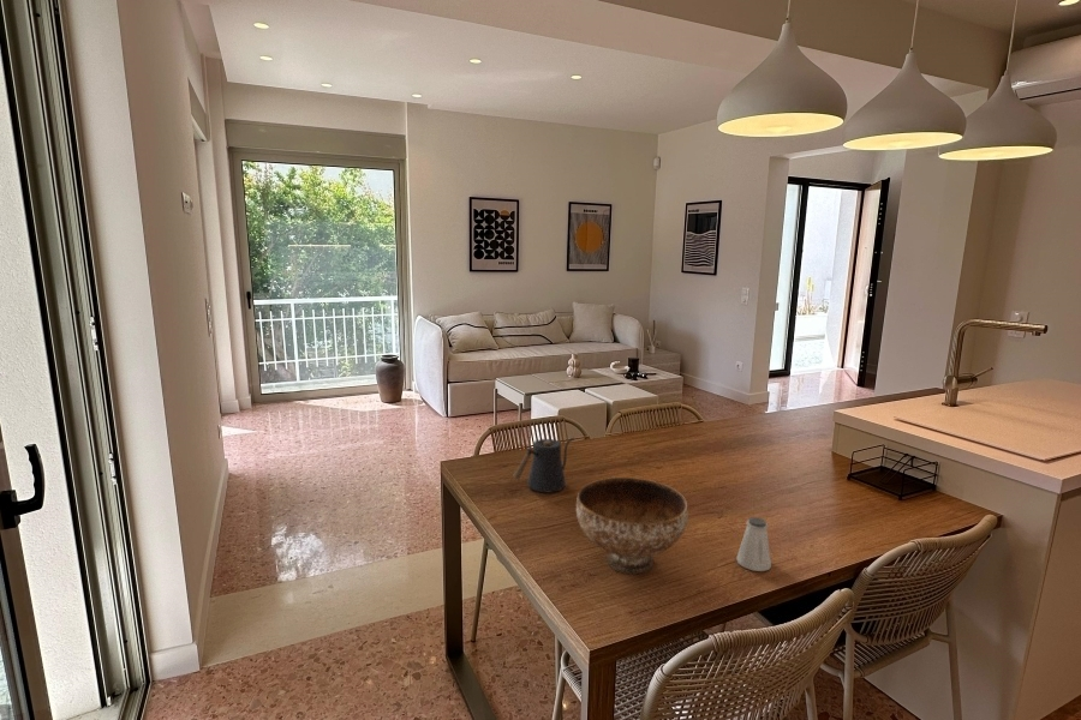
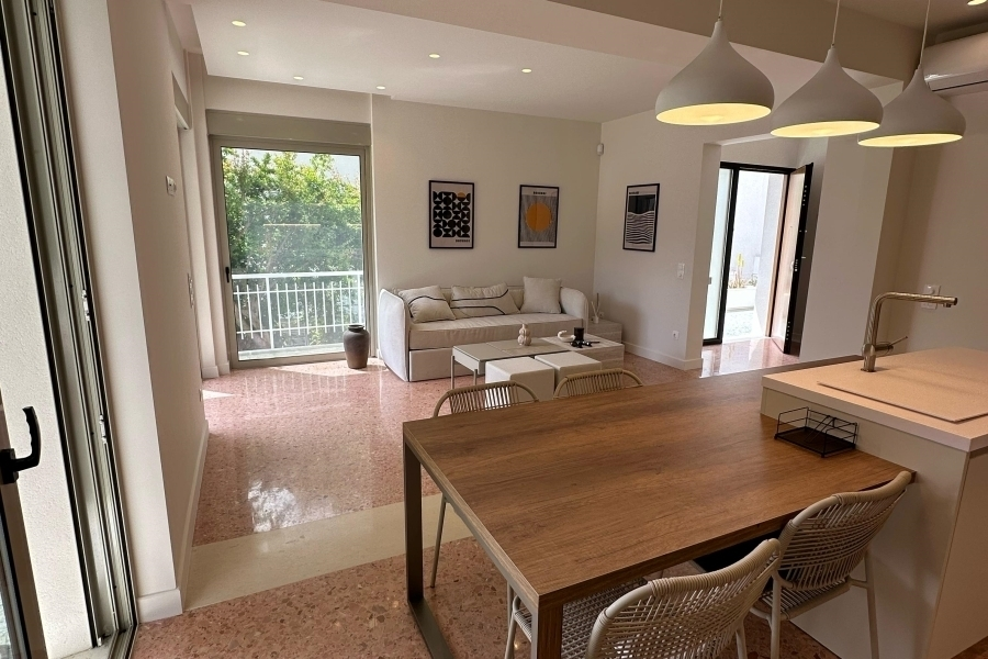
- saltshaker (755, 541)
- bowl (629, 529)
- kettle (544, 464)
